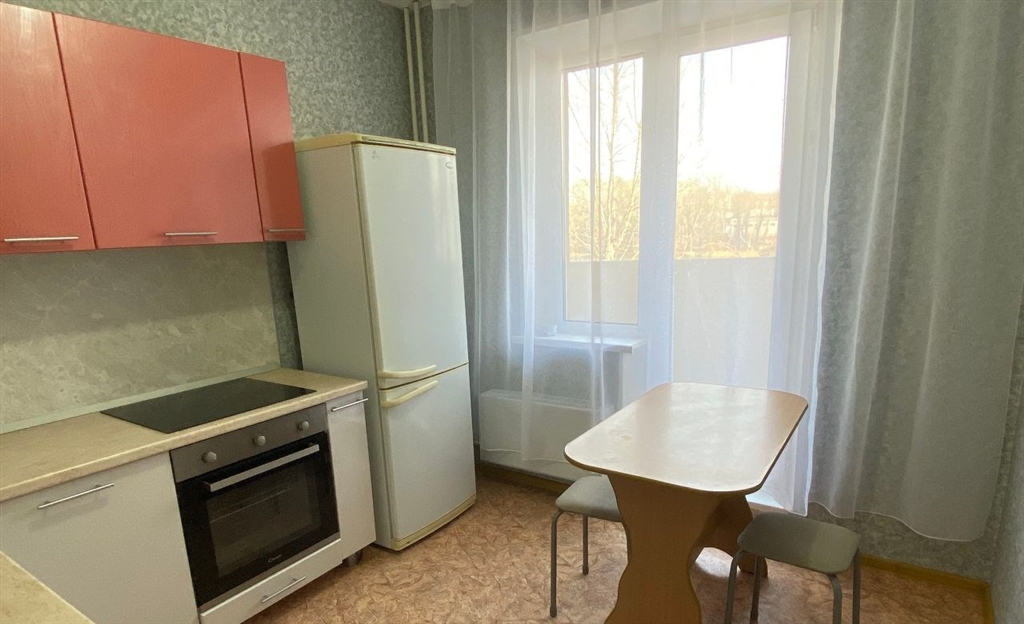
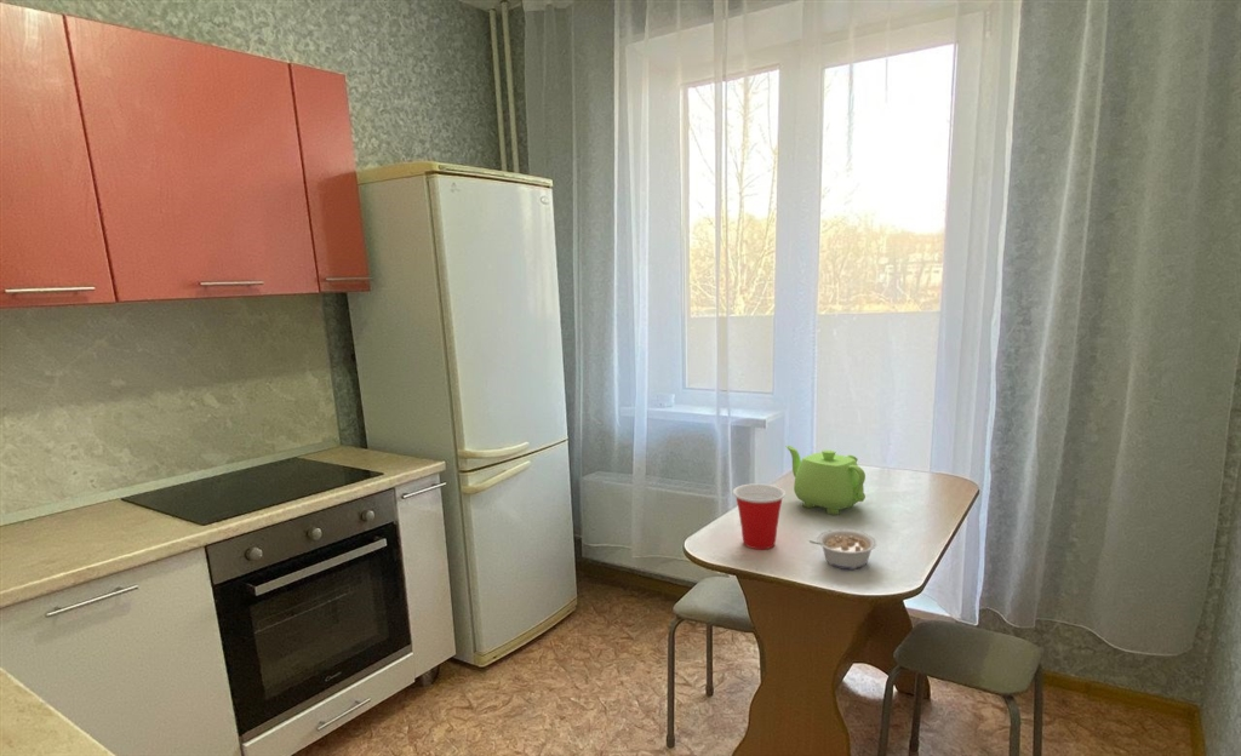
+ cup (759, 517)
+ teapot (828, 475)
+ legume (845, 549)
